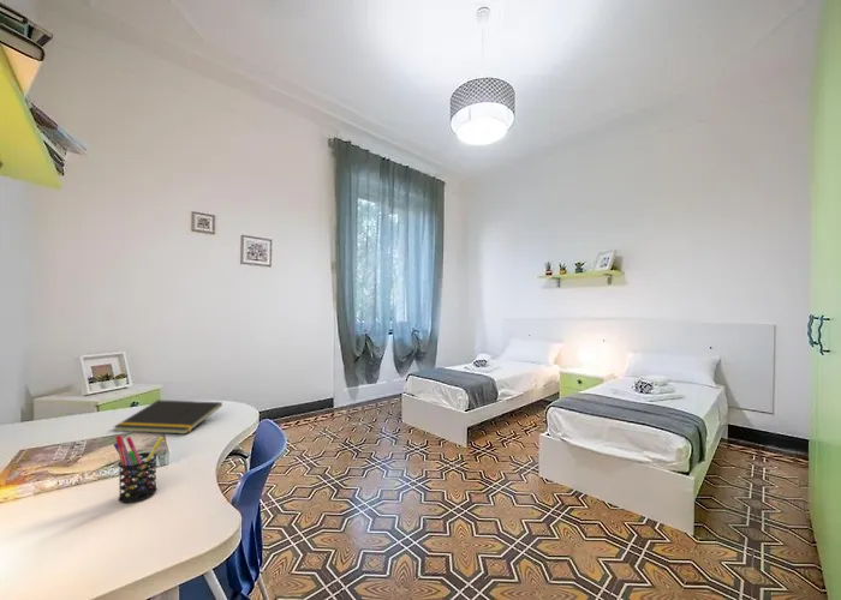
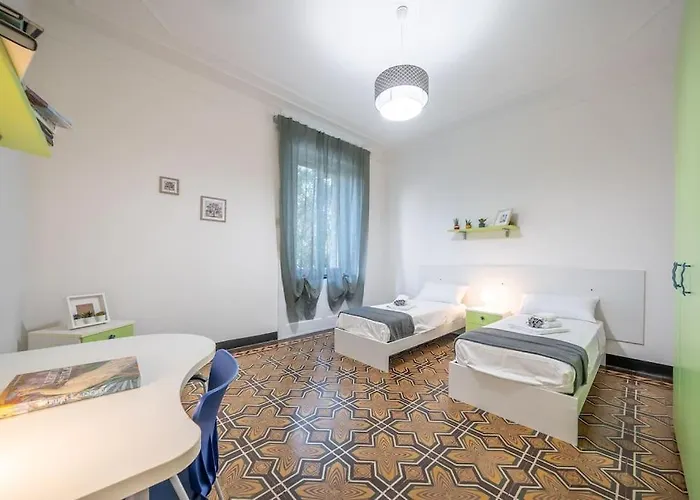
- notepad (171, 415)
- pen holder (135, 466)
